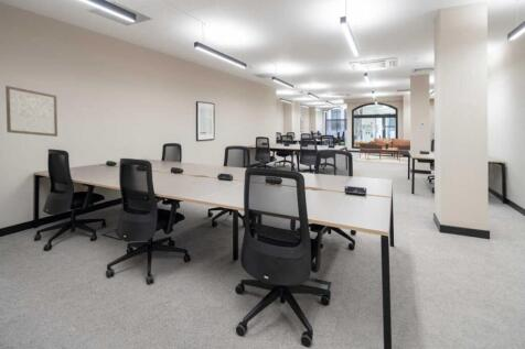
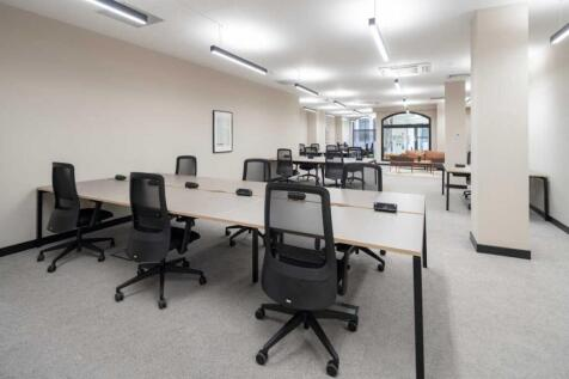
- wall art (31, 112)
